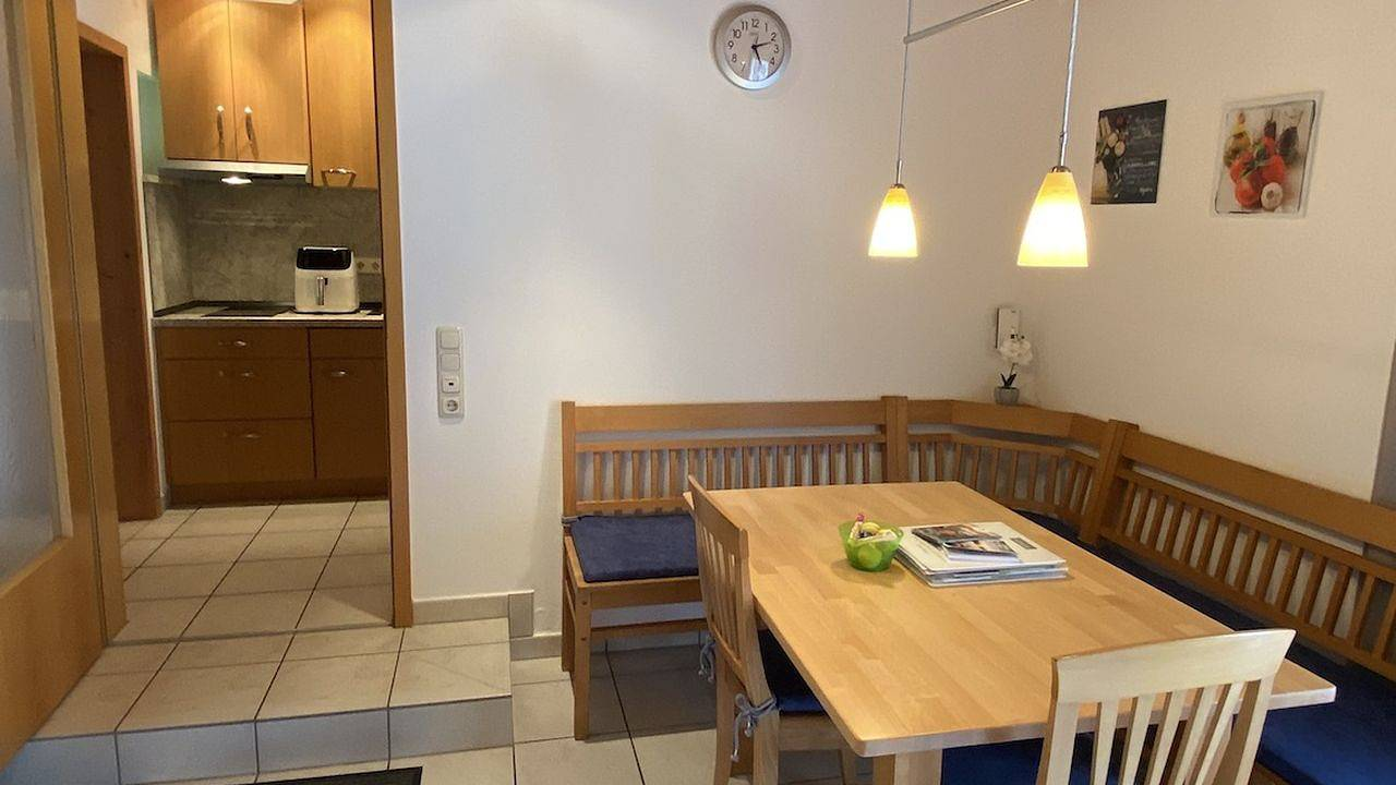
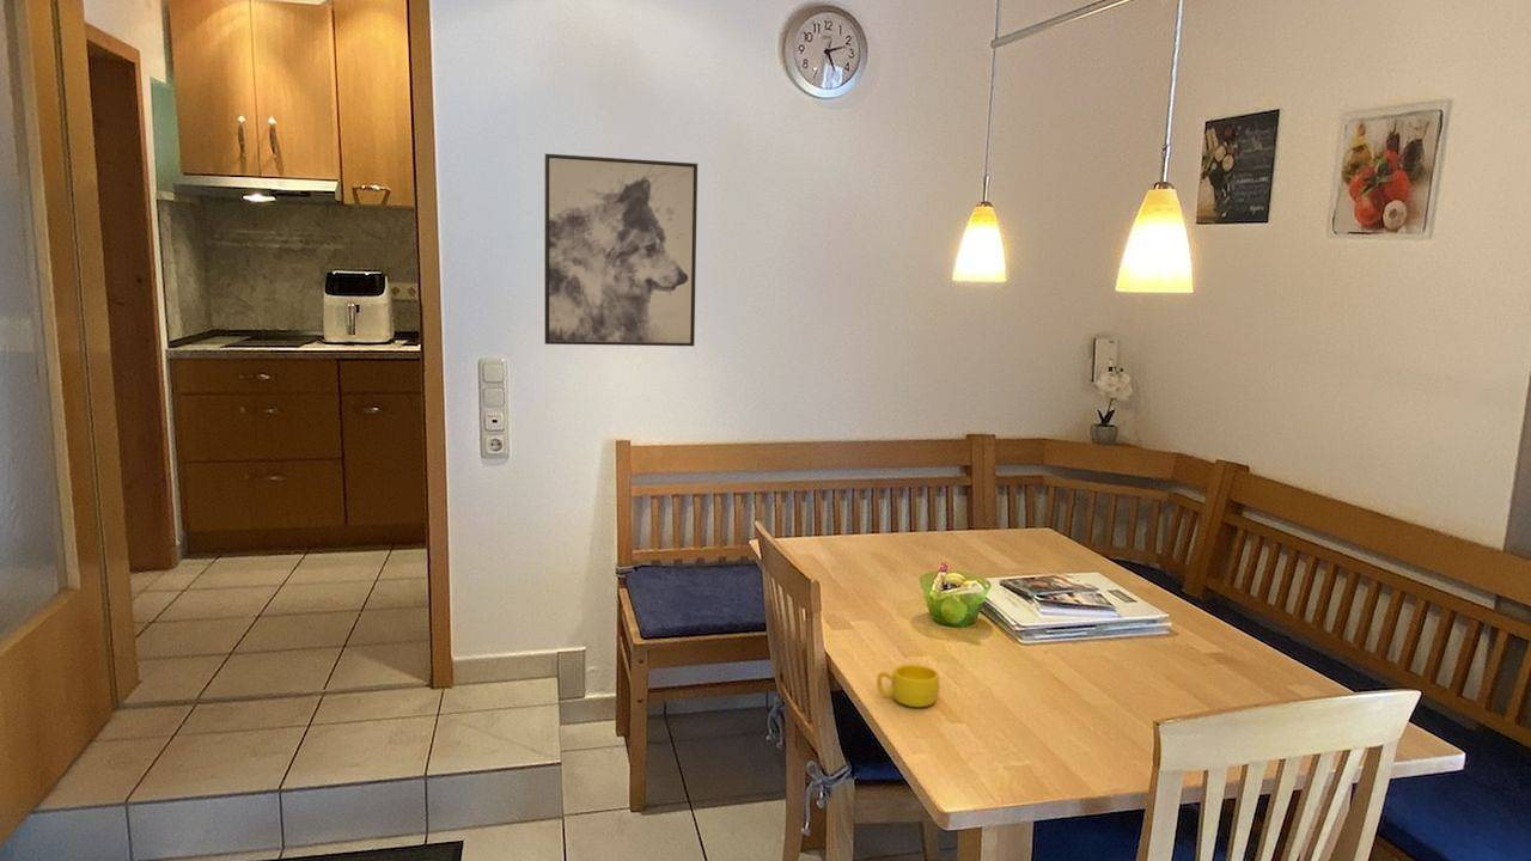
+ wall art (621, 252)
+ cup (908, 685)
